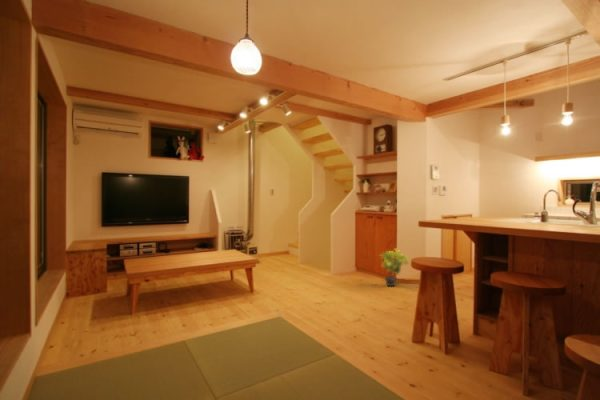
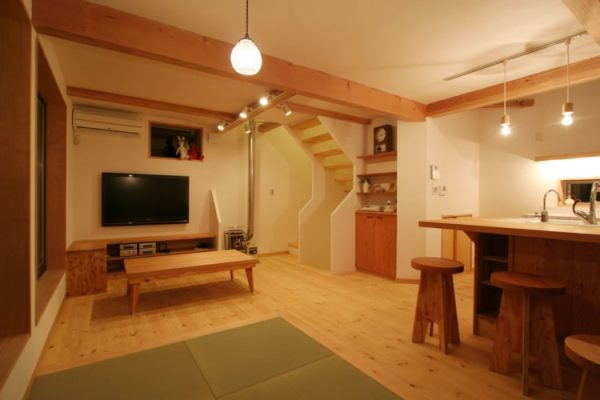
- potted plant (393, 267)
